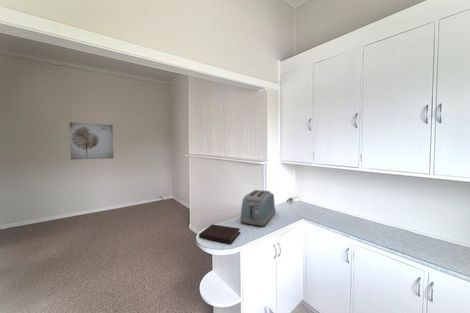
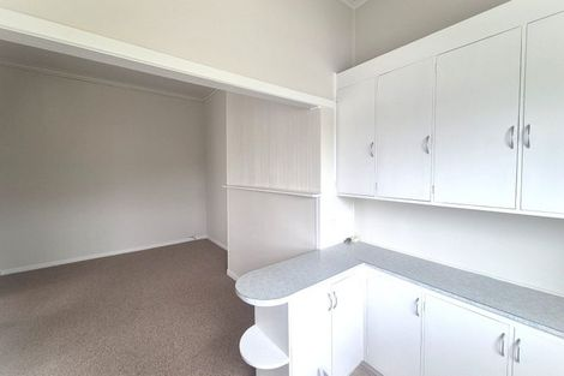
- toaster (258, 205)
- notebook (220, 233)
- wall art (92, 141)
